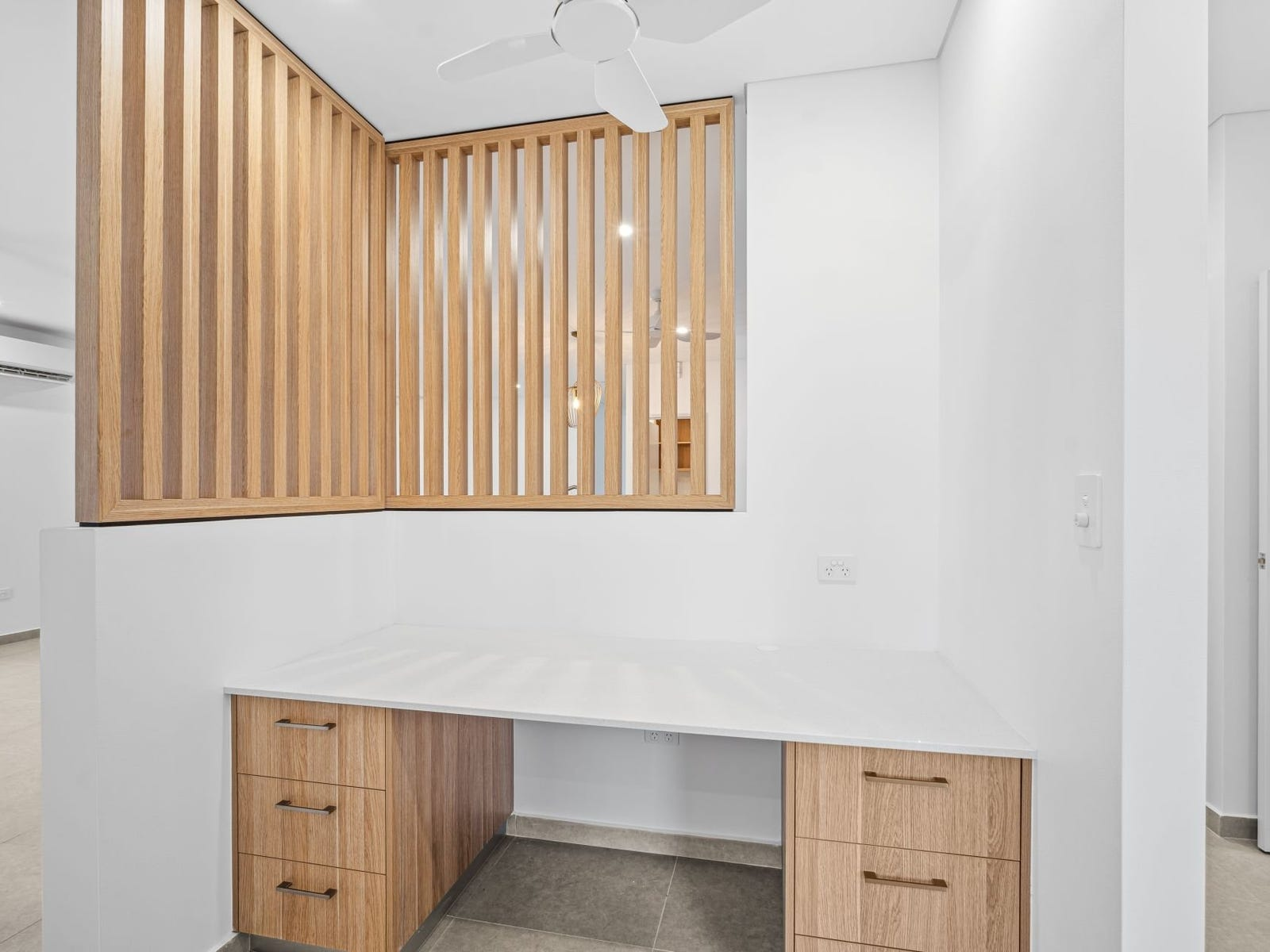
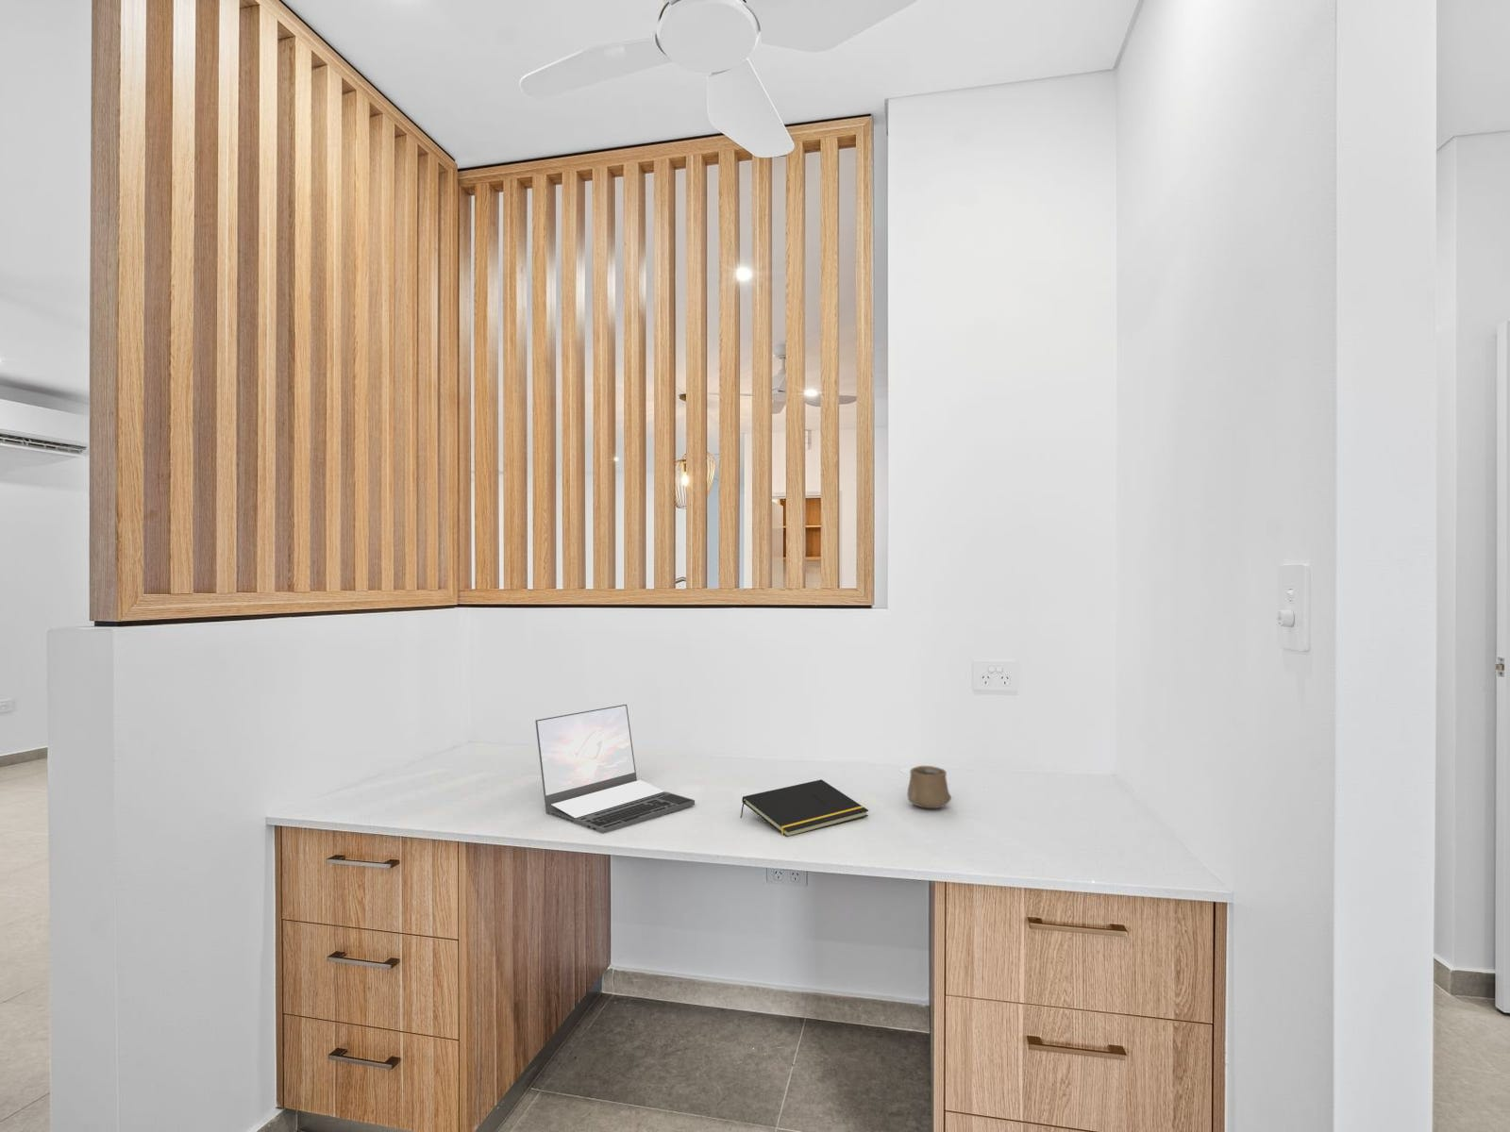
+ notepad (805, 806)
+ laptop (616, 762)
+ cup (927, 787)
